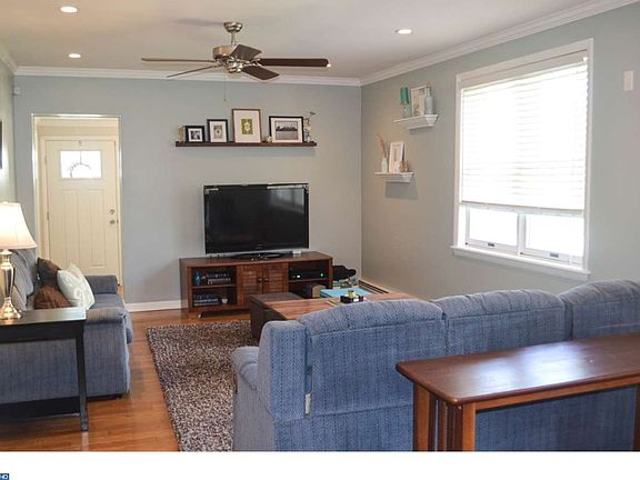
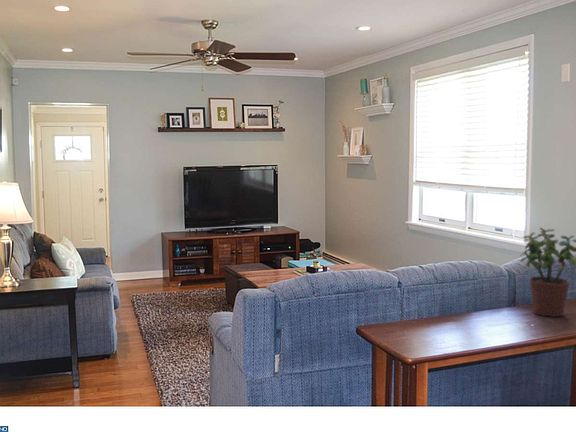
+ potted plant (551, 271)
